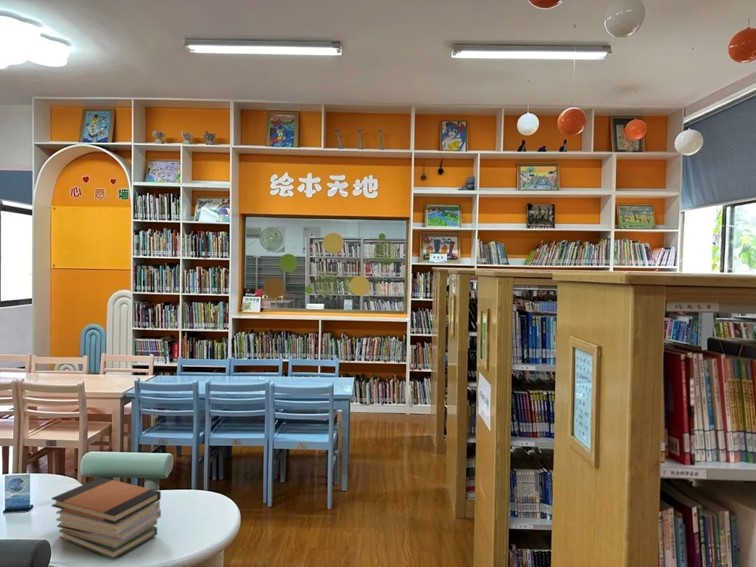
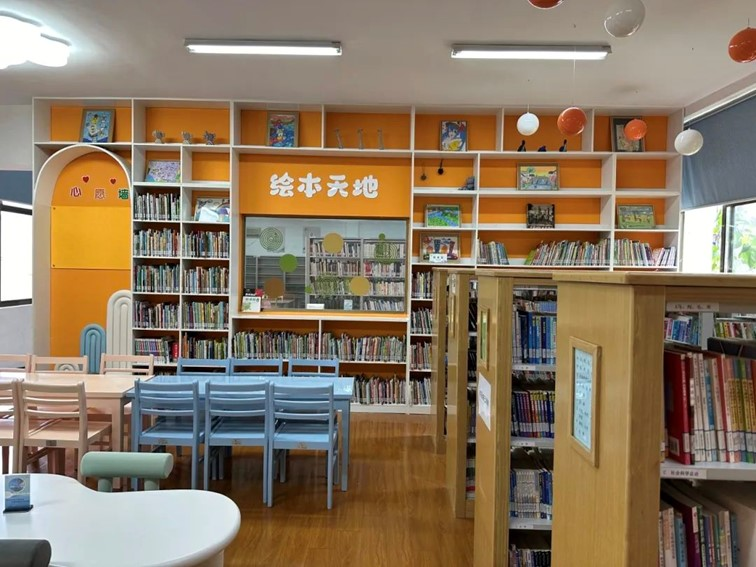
- book stack (108, 515)
